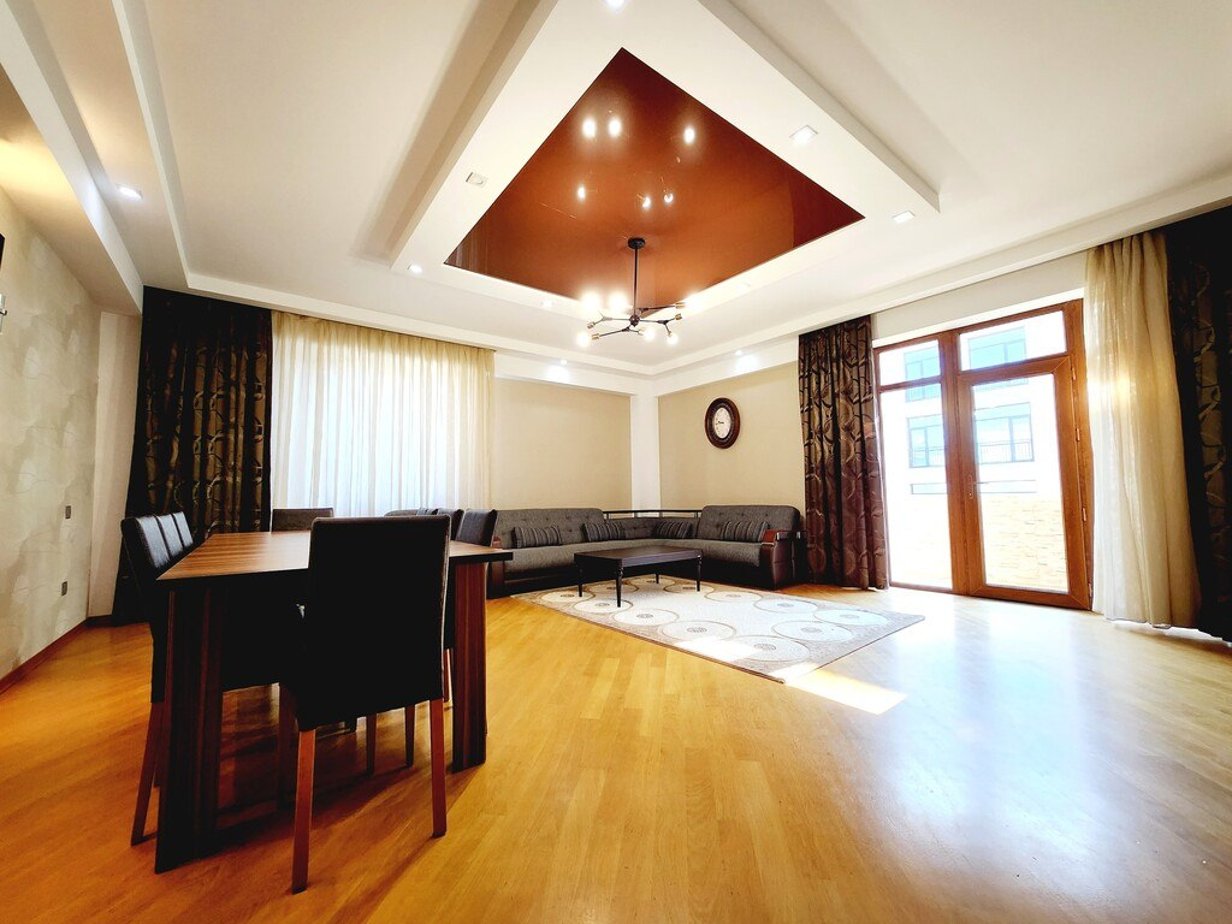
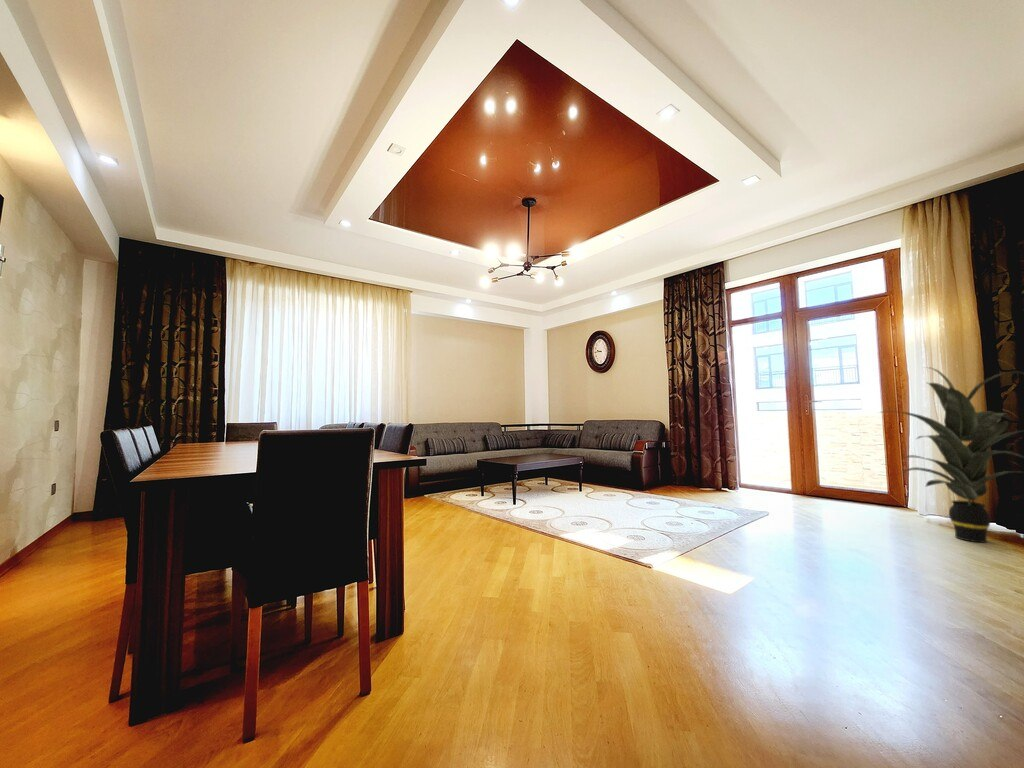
+ indoor plant (956, 450)
